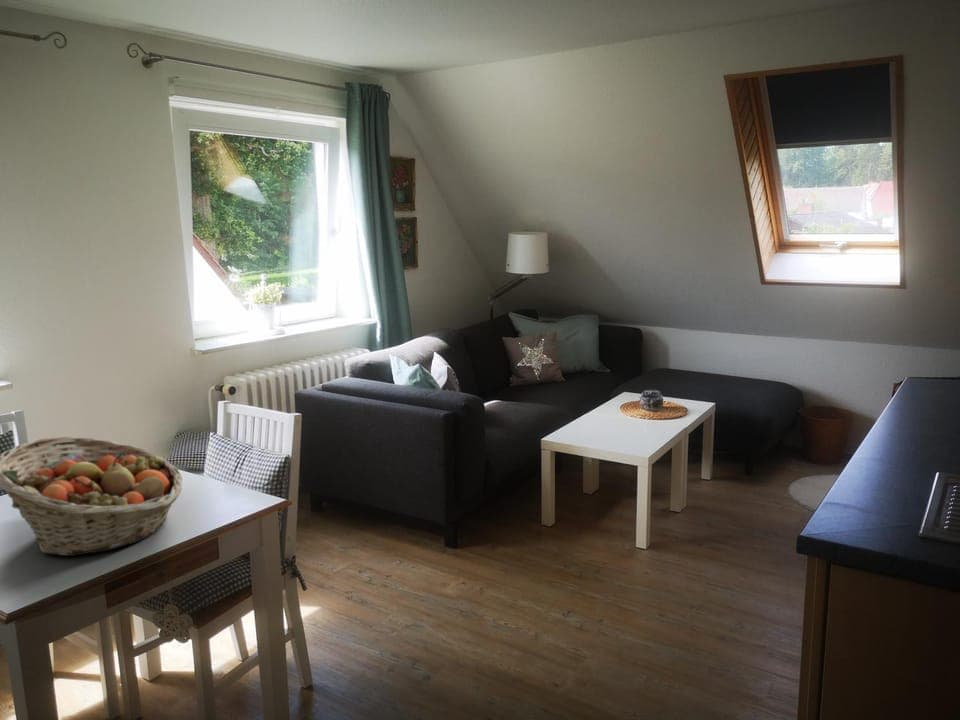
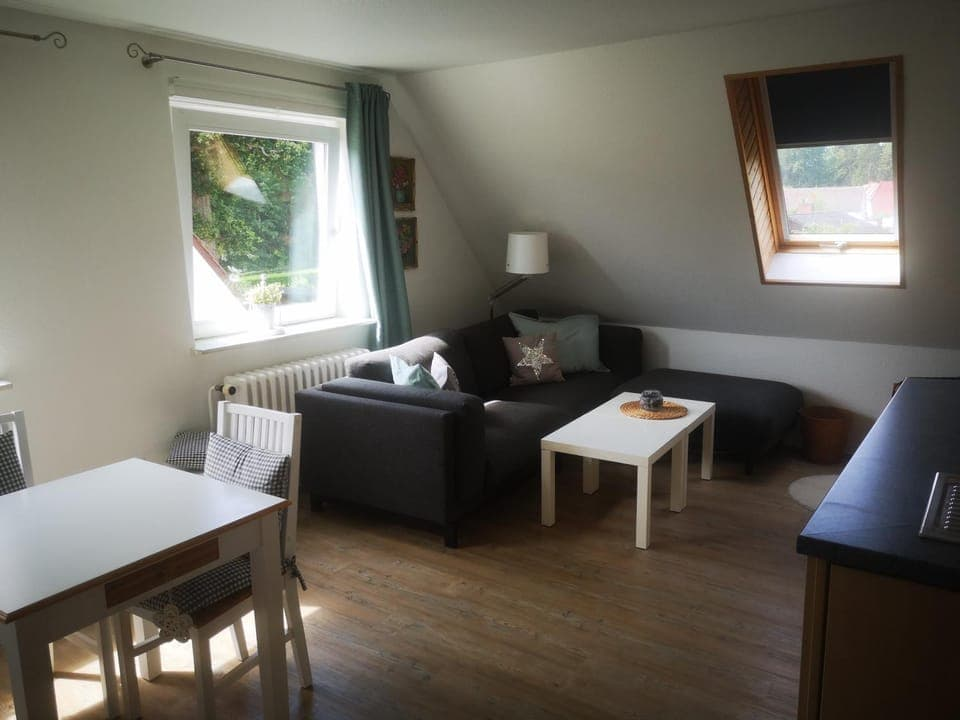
- fruit basket (94, 487)
